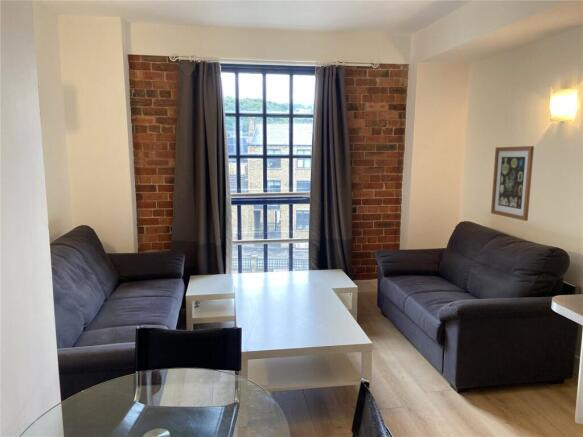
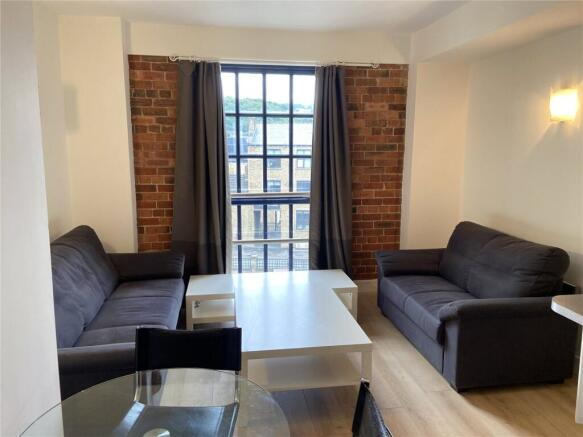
- wall art (510, 182)
